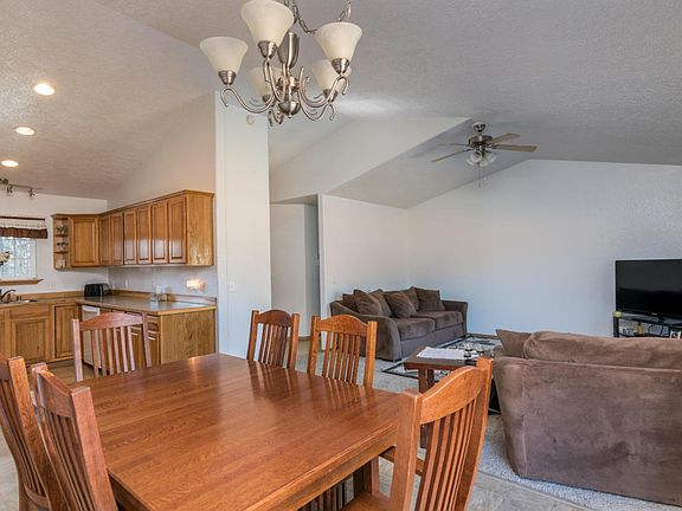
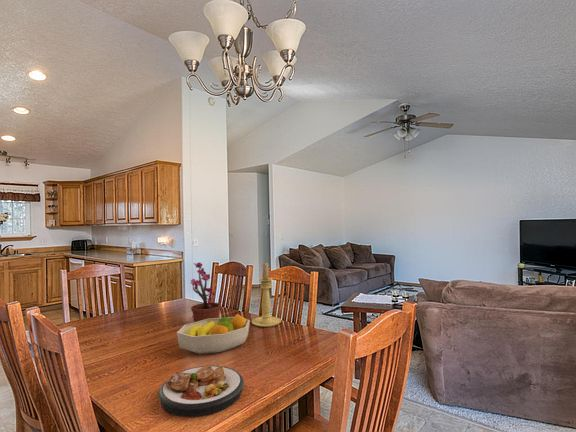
+ plate (202, 384)
+ potted plant (209, 291)
+ fruit bowl (215, 331)
+ candle holder (265, 292)
